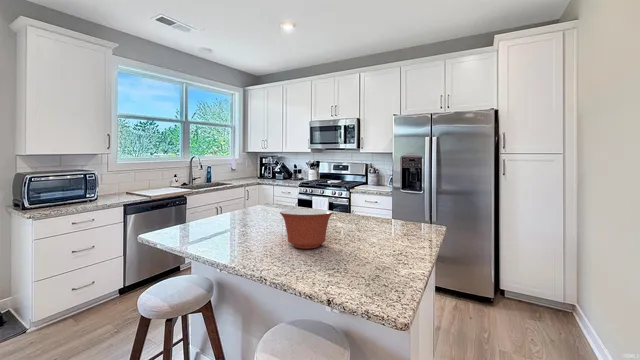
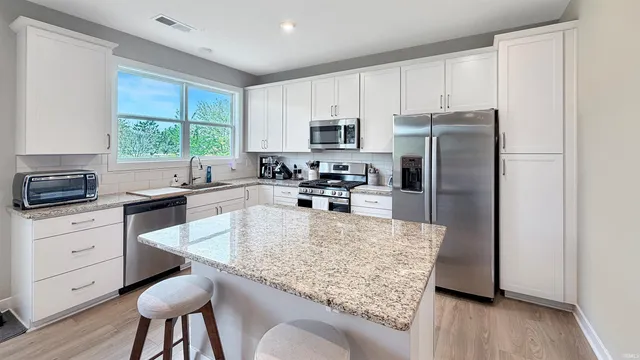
- mixing bowl (306, 228)
